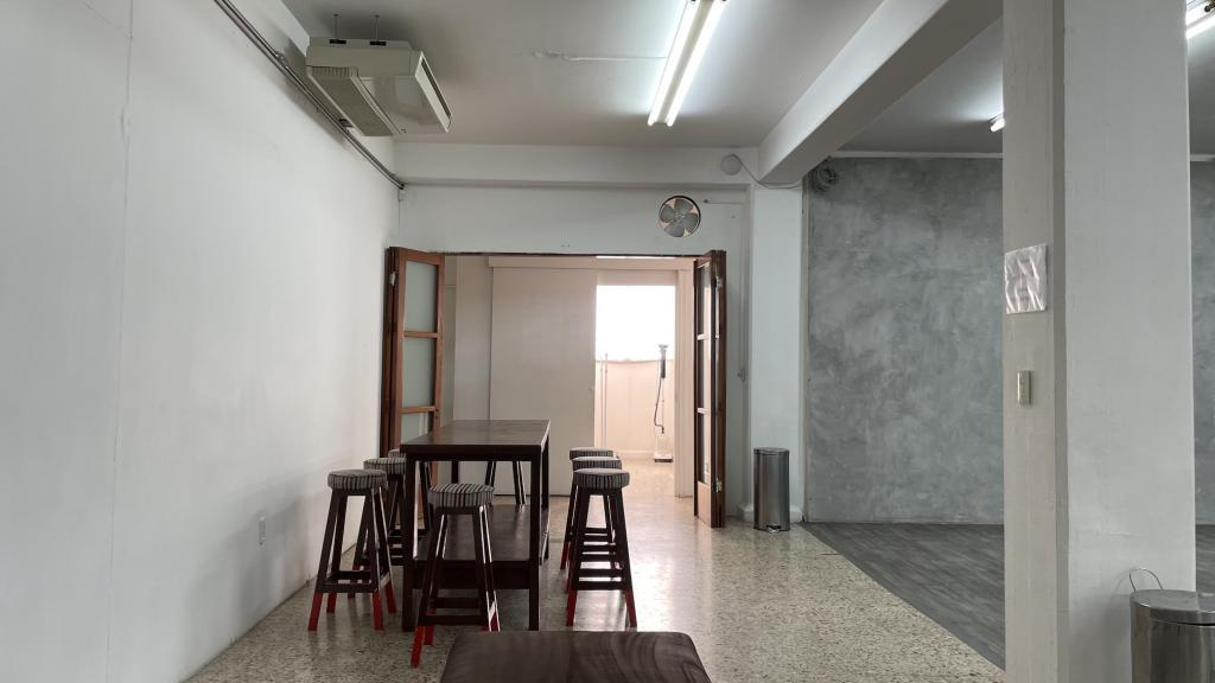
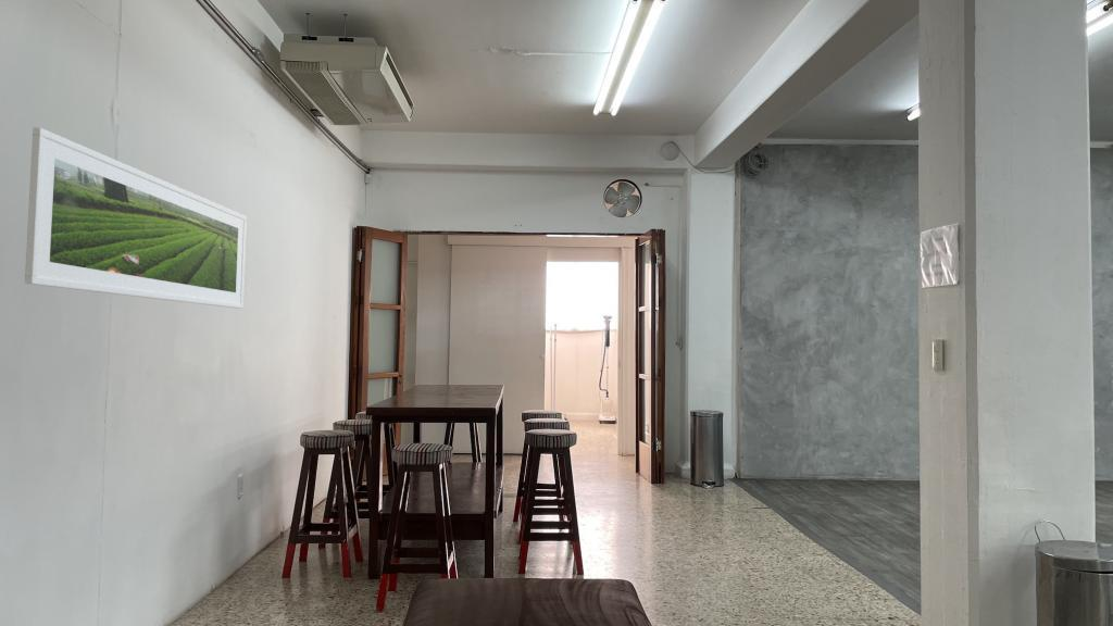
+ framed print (164, 240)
